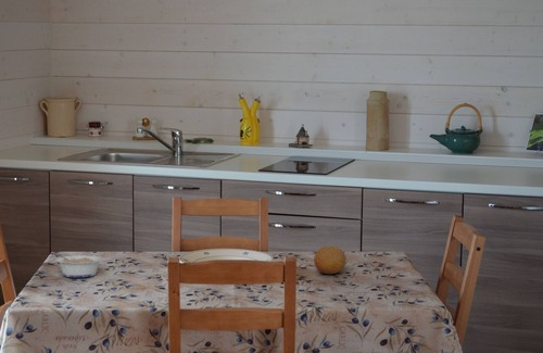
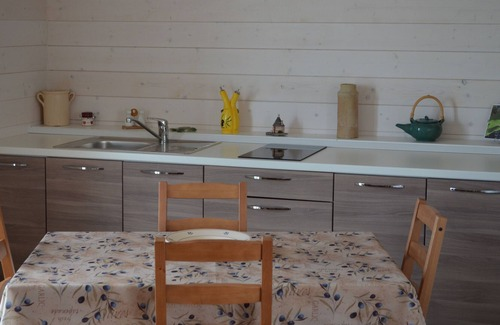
- legume (77, 265)
- fruit (329, 260)
